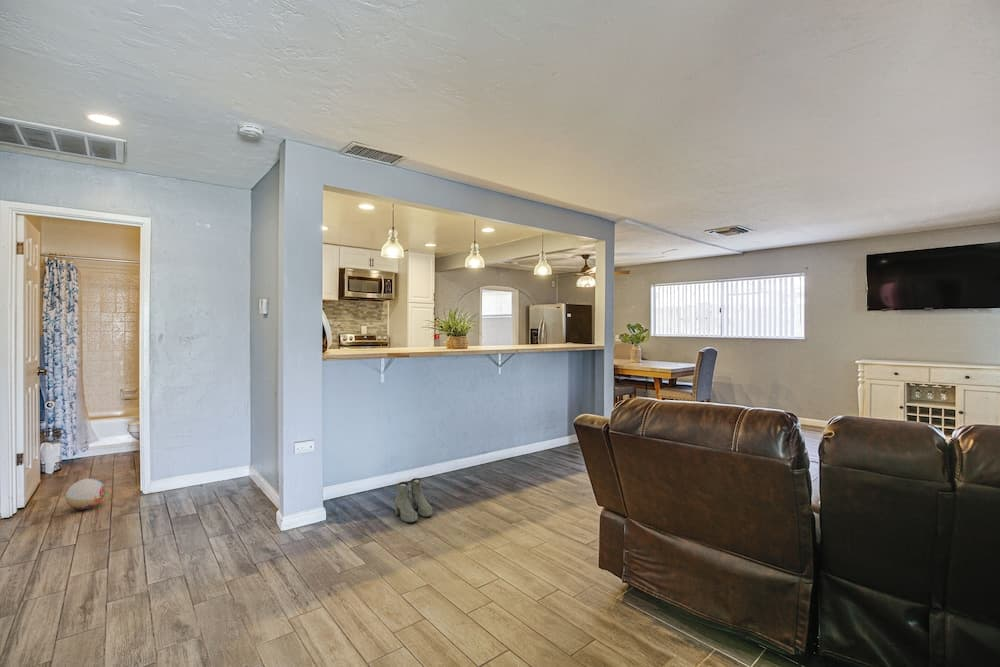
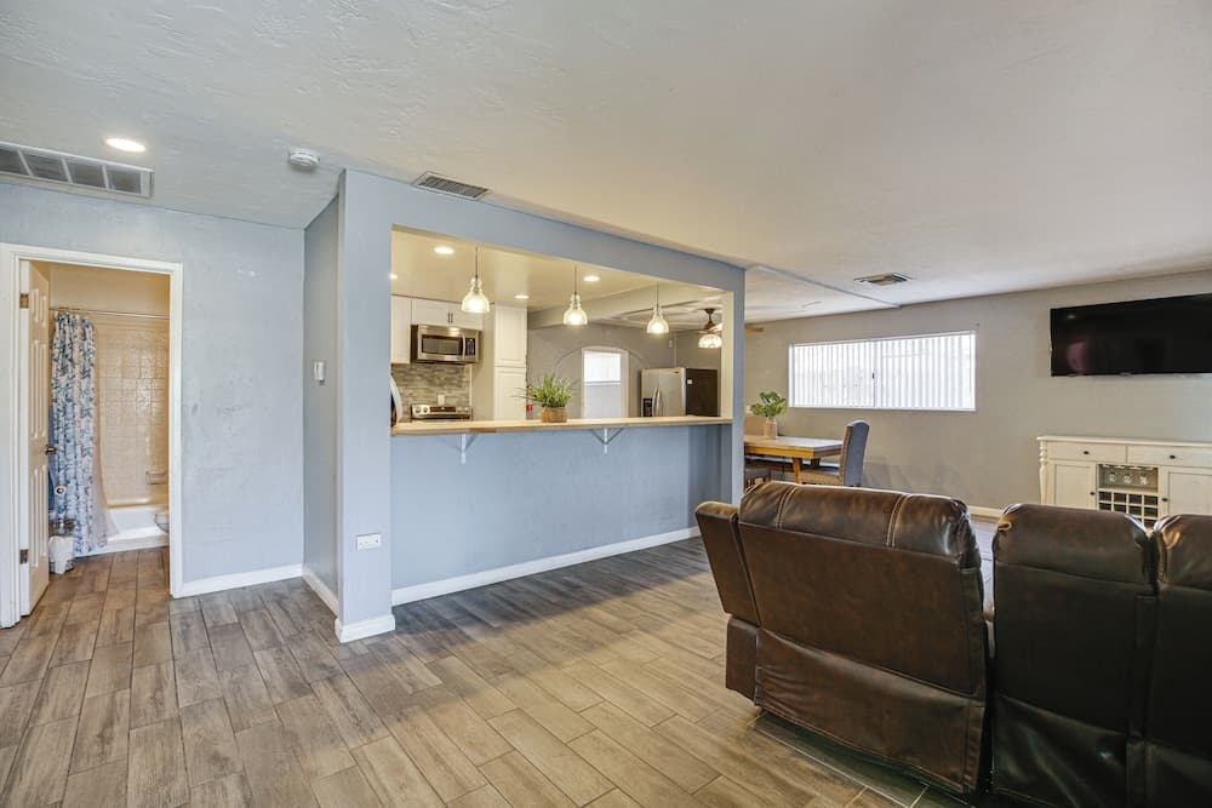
- boots (413, 498)
- ball (85, 494)
